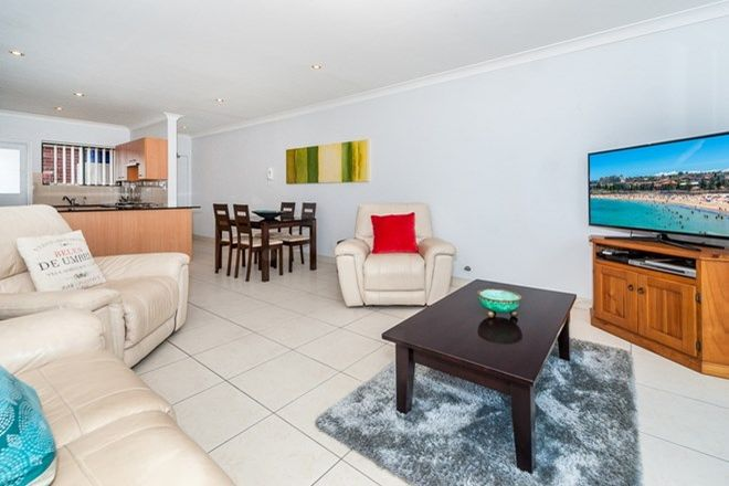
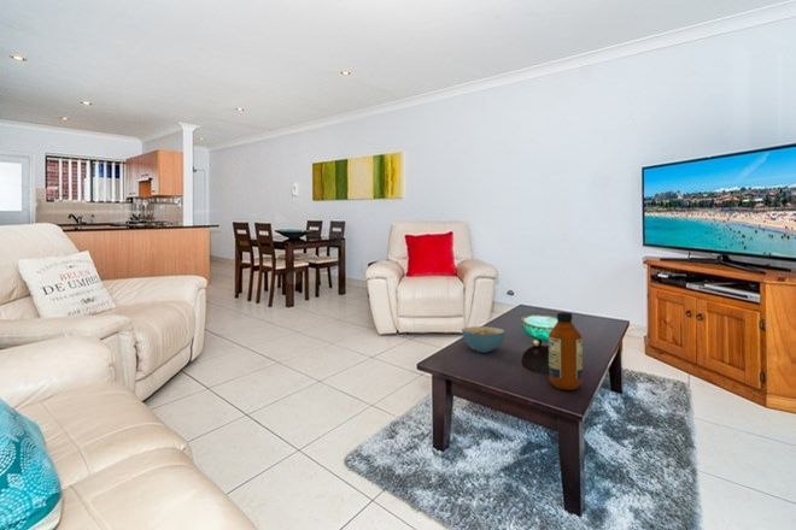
+ cereal bowl (482, 340)
+ bottle (564, 349)
